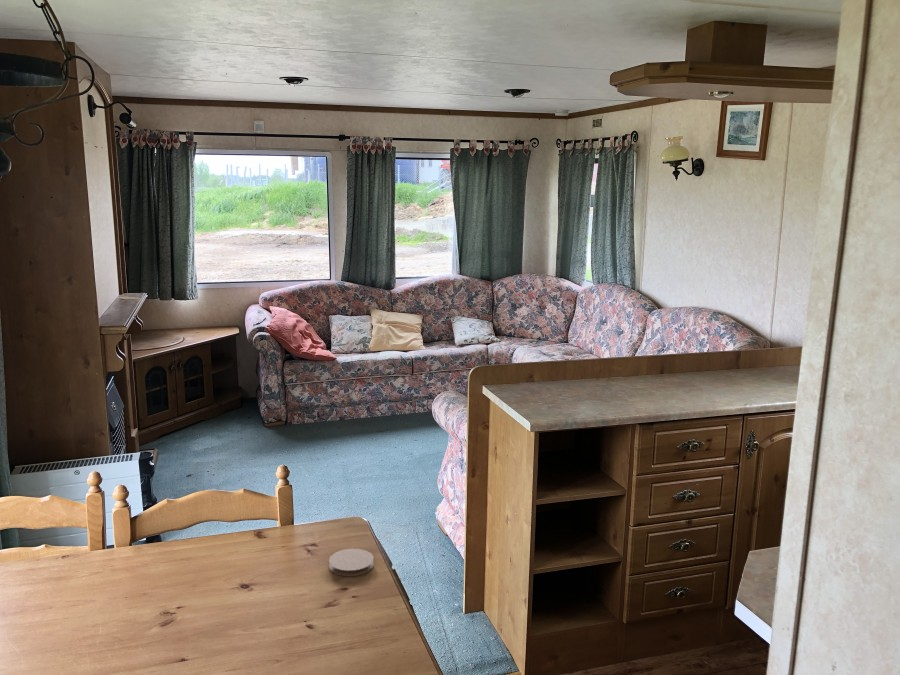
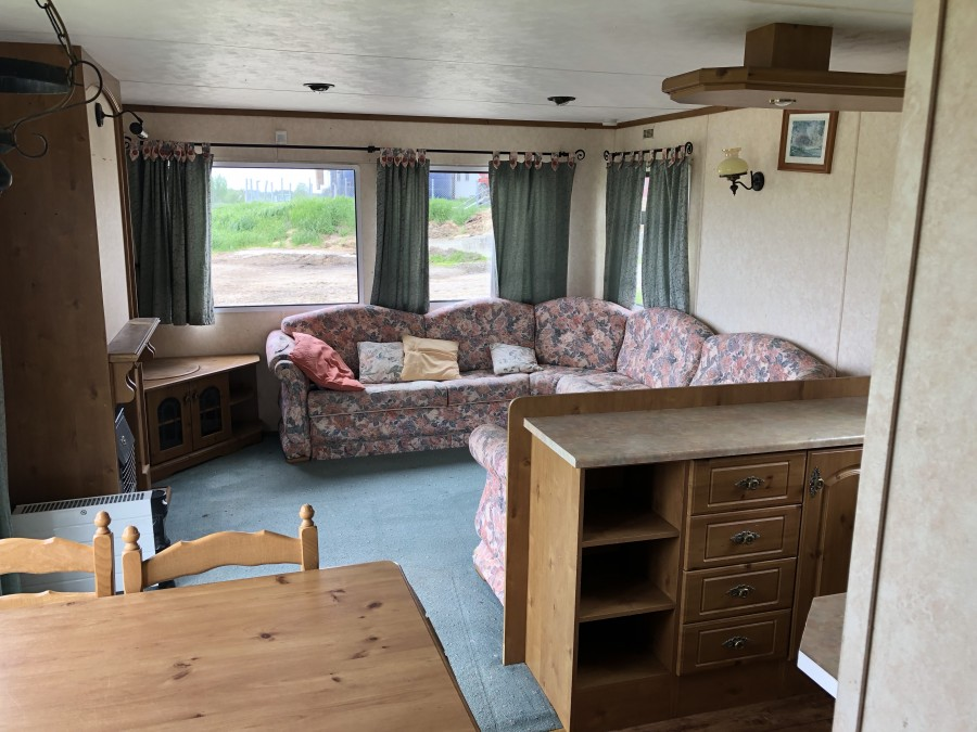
- coaster (351, 562)
